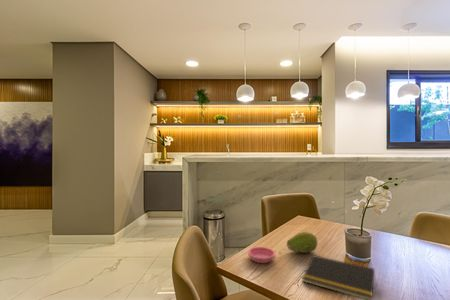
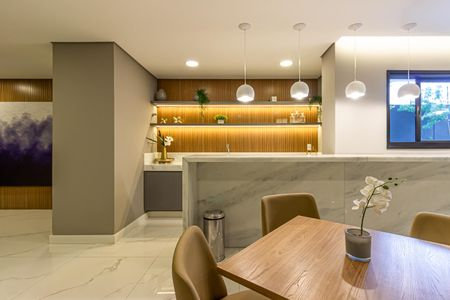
- saucer (261, 255)
- fruit (302, 242)
- notepad (338, 275)
